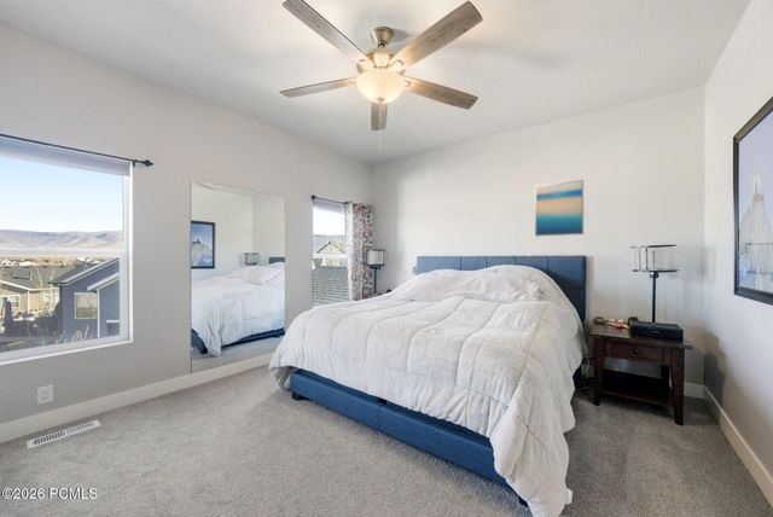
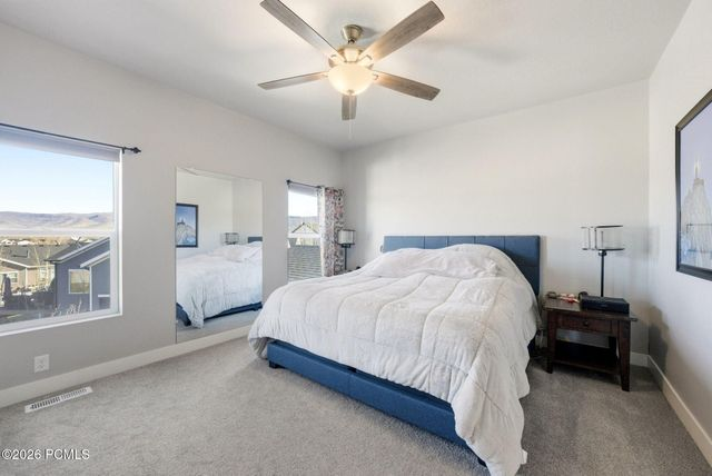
- wall art (558, 209)
